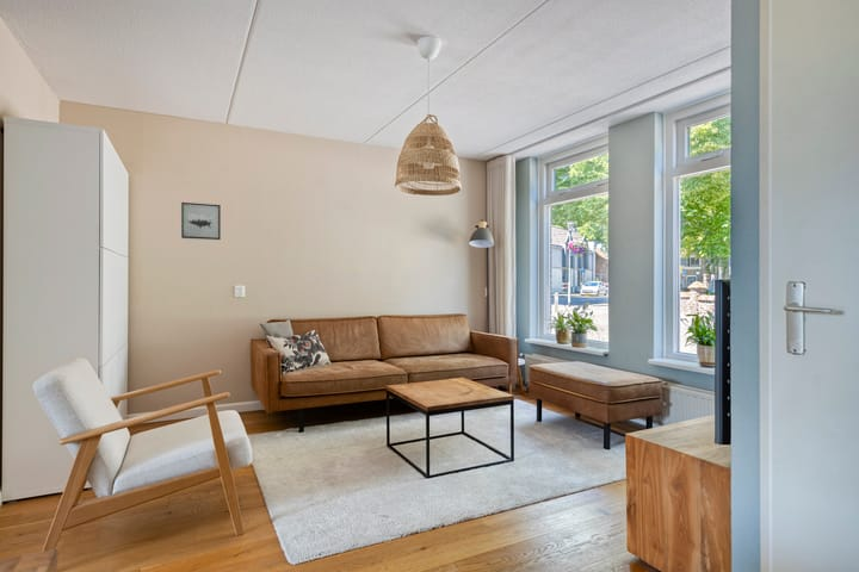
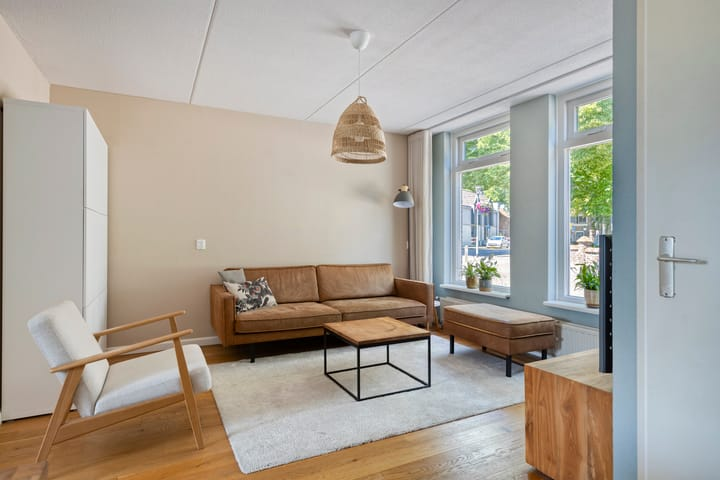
- wall art (200, 220)
